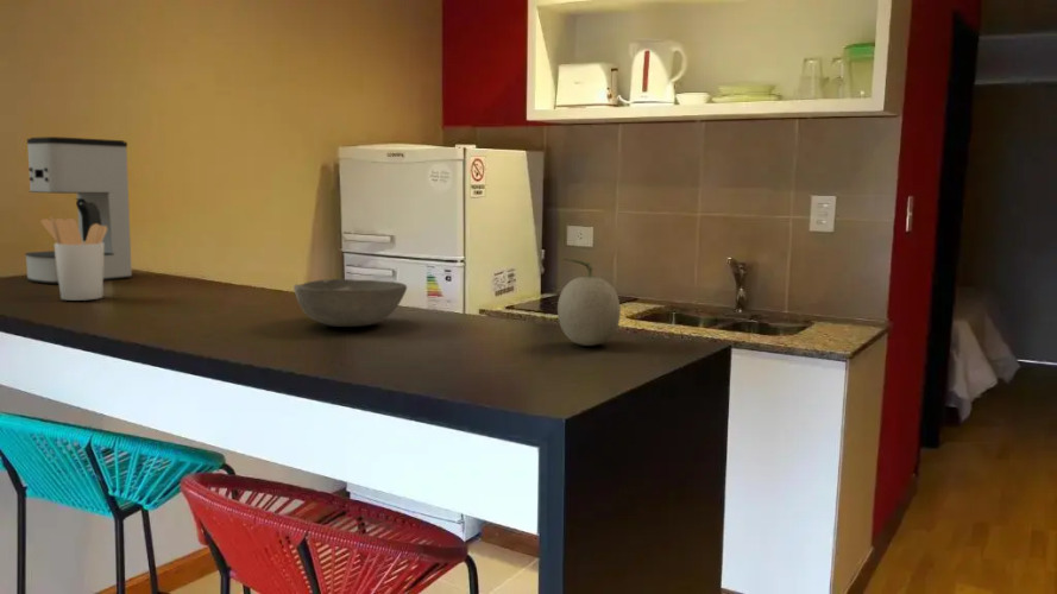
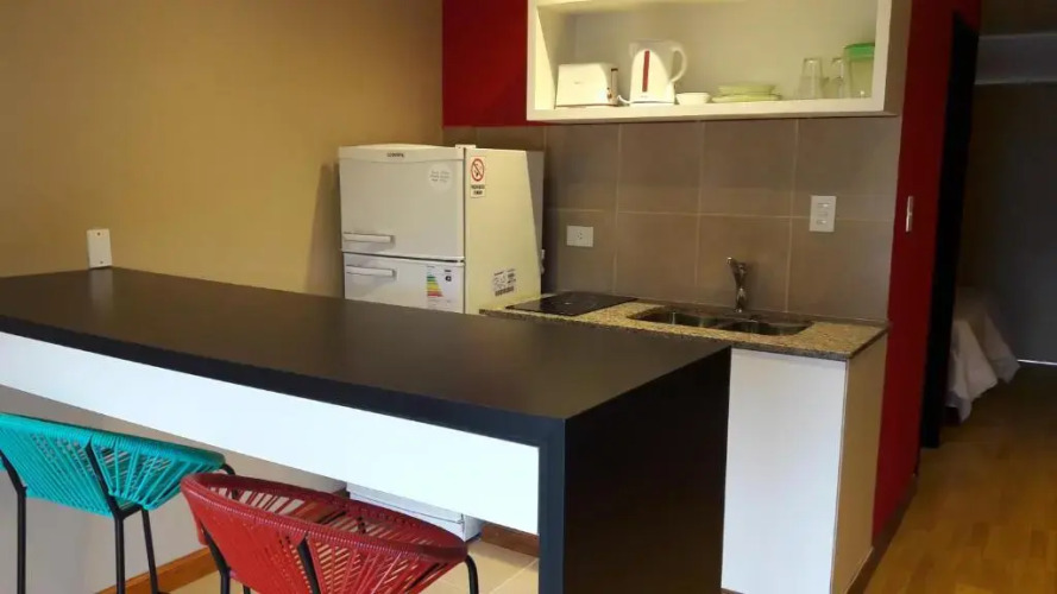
- bowl (351, 304)
- fruit (589, 299)
- utensil holder (73, 255)
- coffee maker (77, 209)
